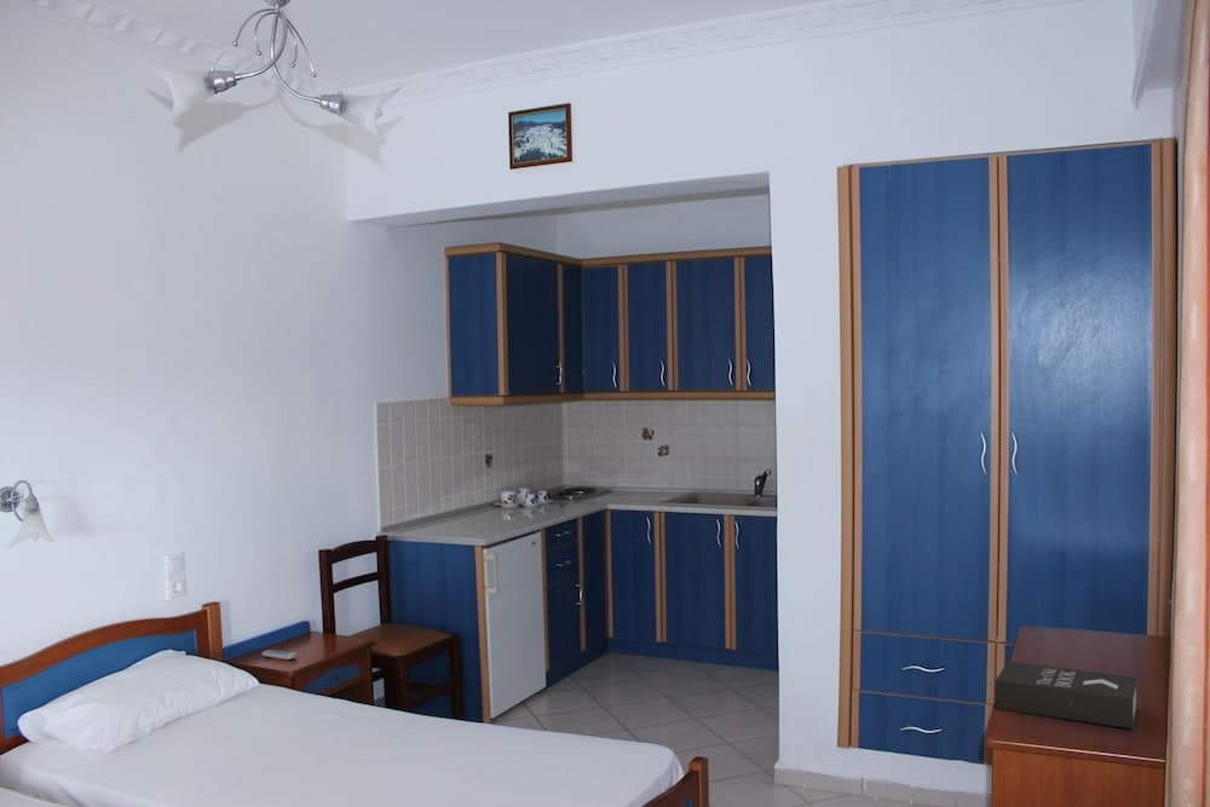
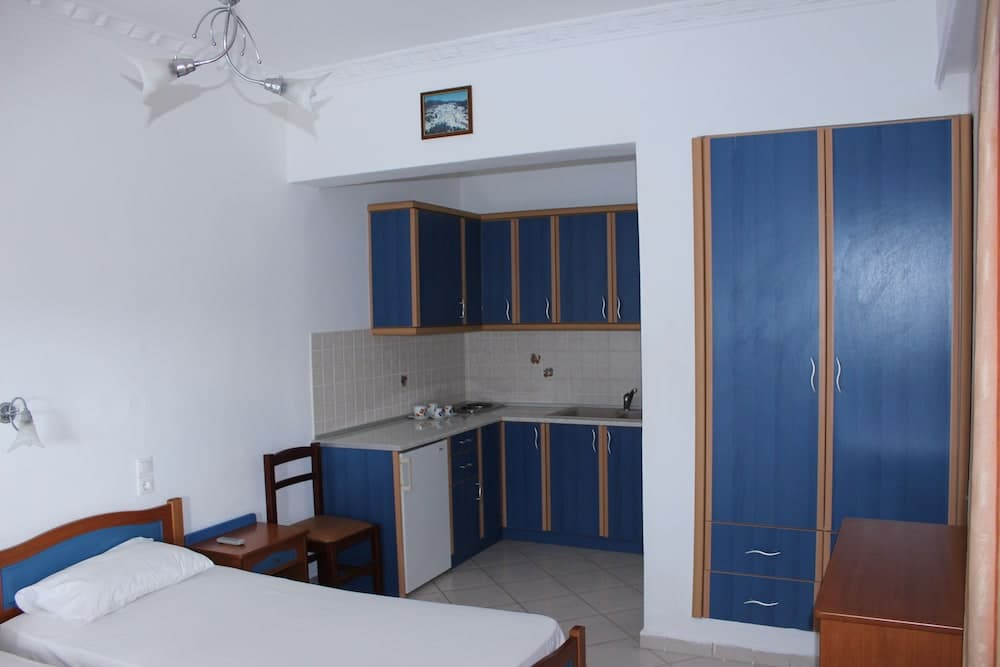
- book (1066, 693)
